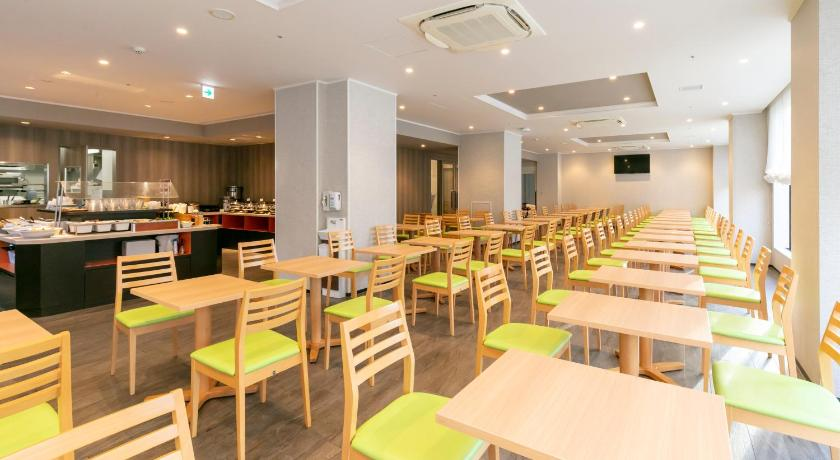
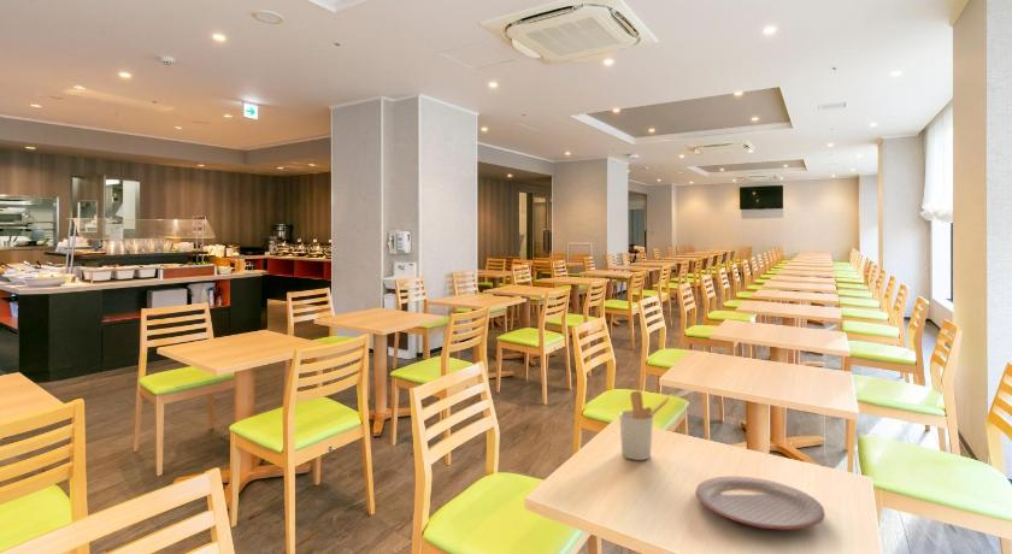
+ utensil holder (645, 425)
+ plate (757, 503)
